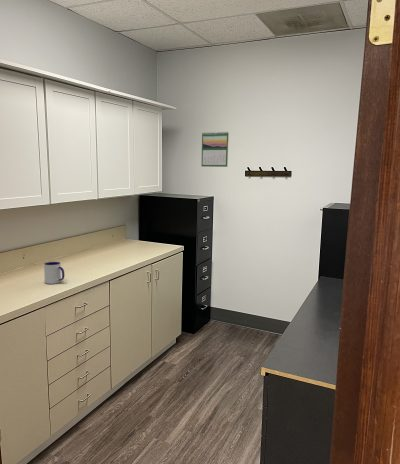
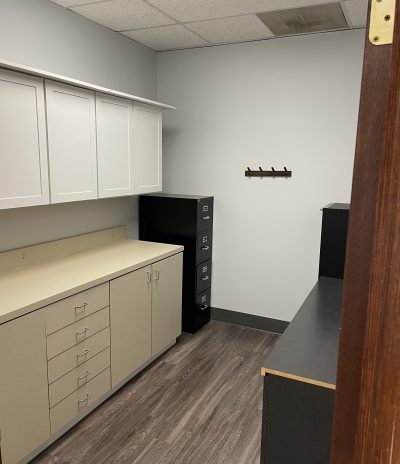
- calendar (214, 149)
- mug (55, 273)
